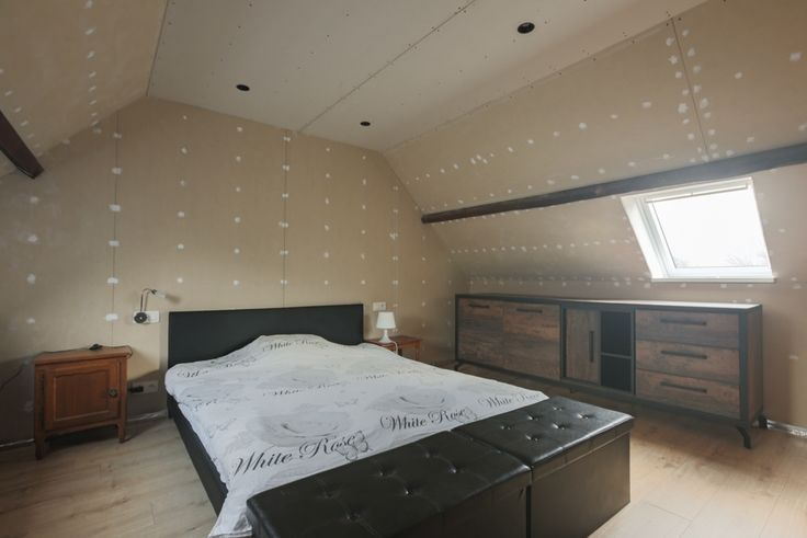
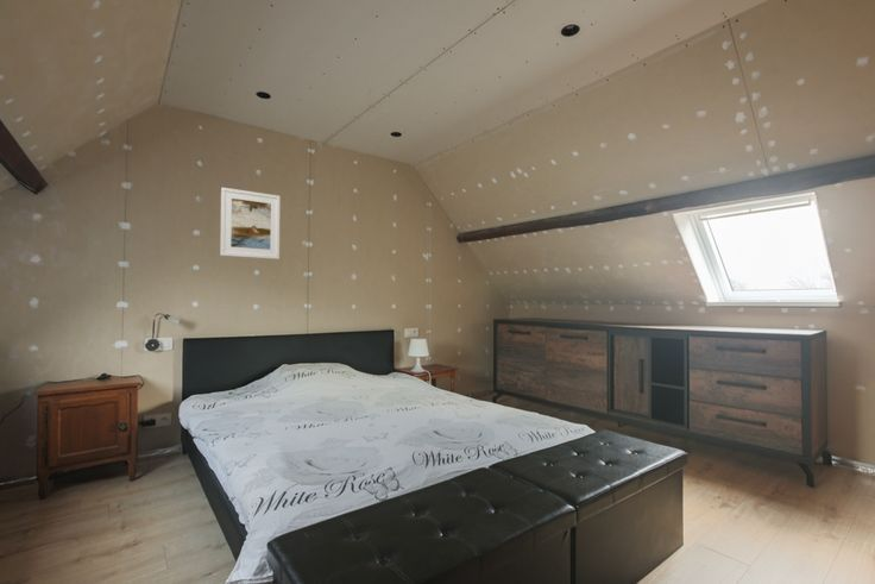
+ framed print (251, 224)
